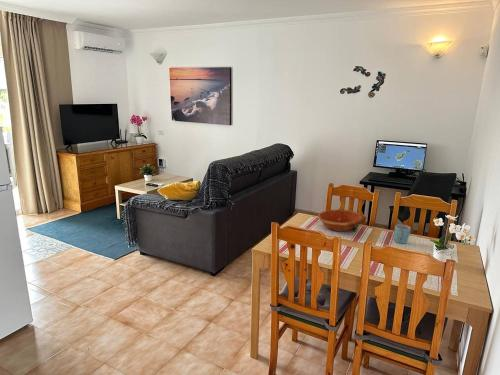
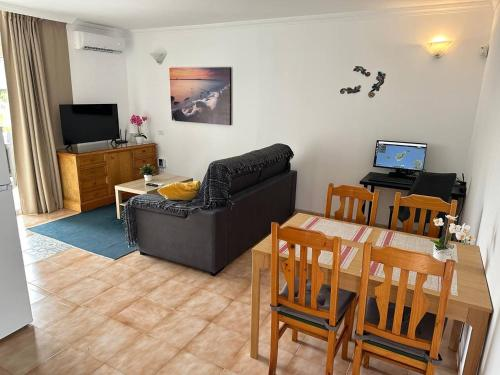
- bowl (339, 220)
- mug (401, 235)
